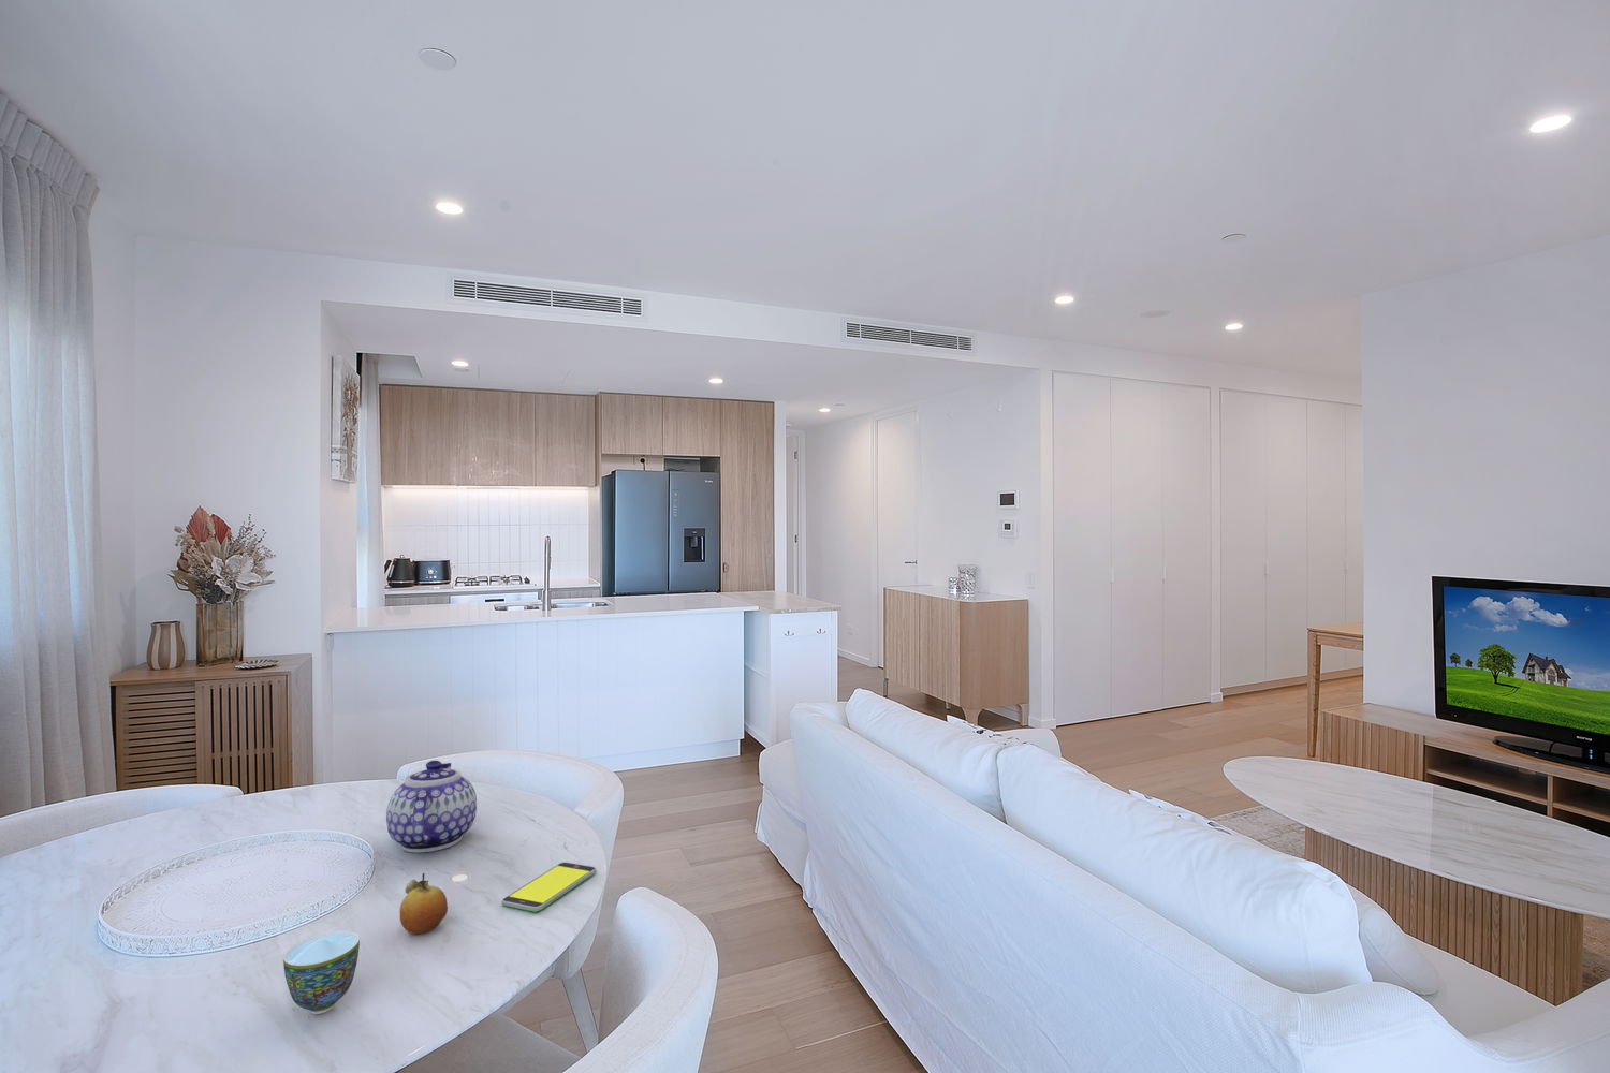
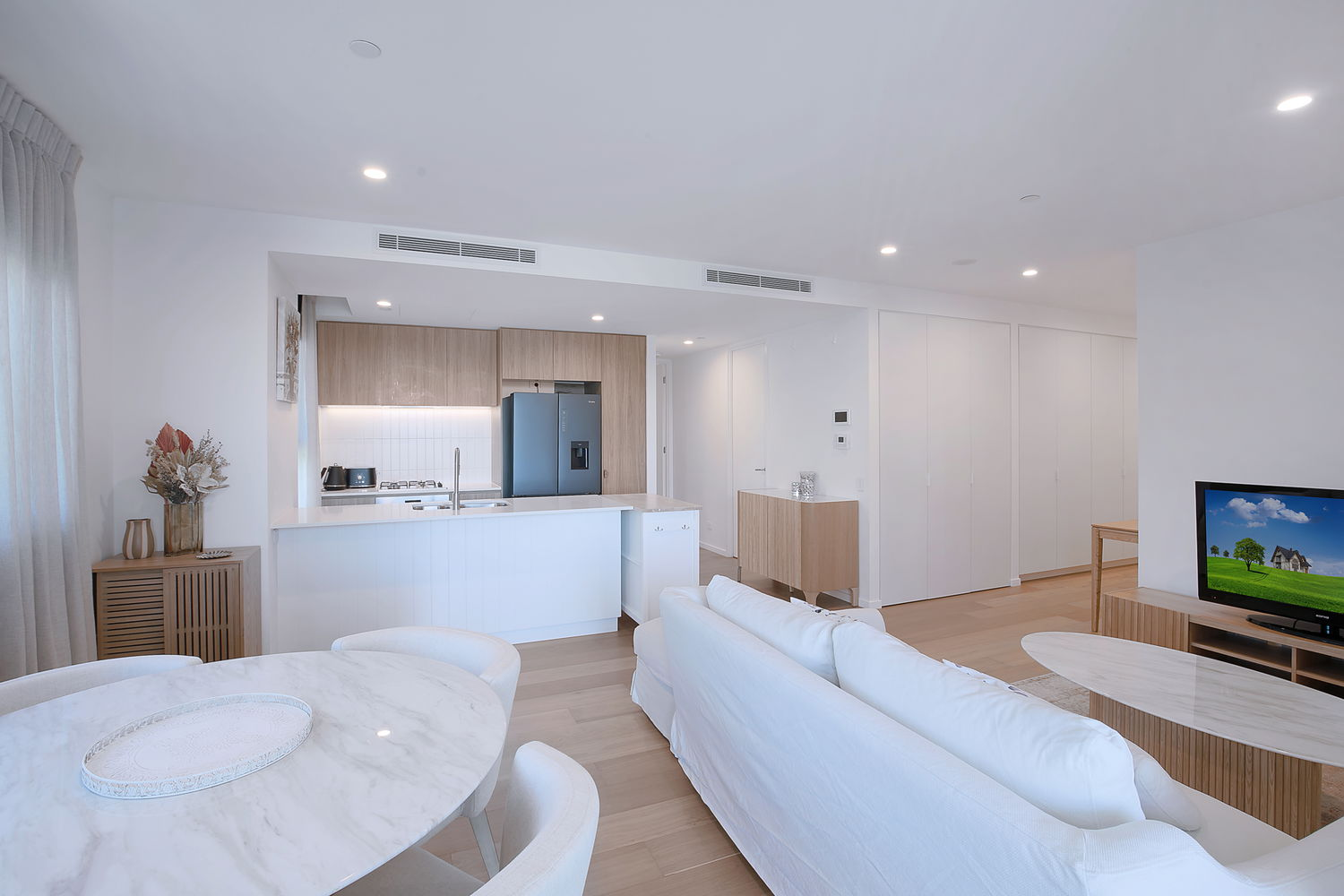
- teacup (320, 966)
- teapot (432, 800)
- smartphone (551, 885)
- fruit (419, 896)
